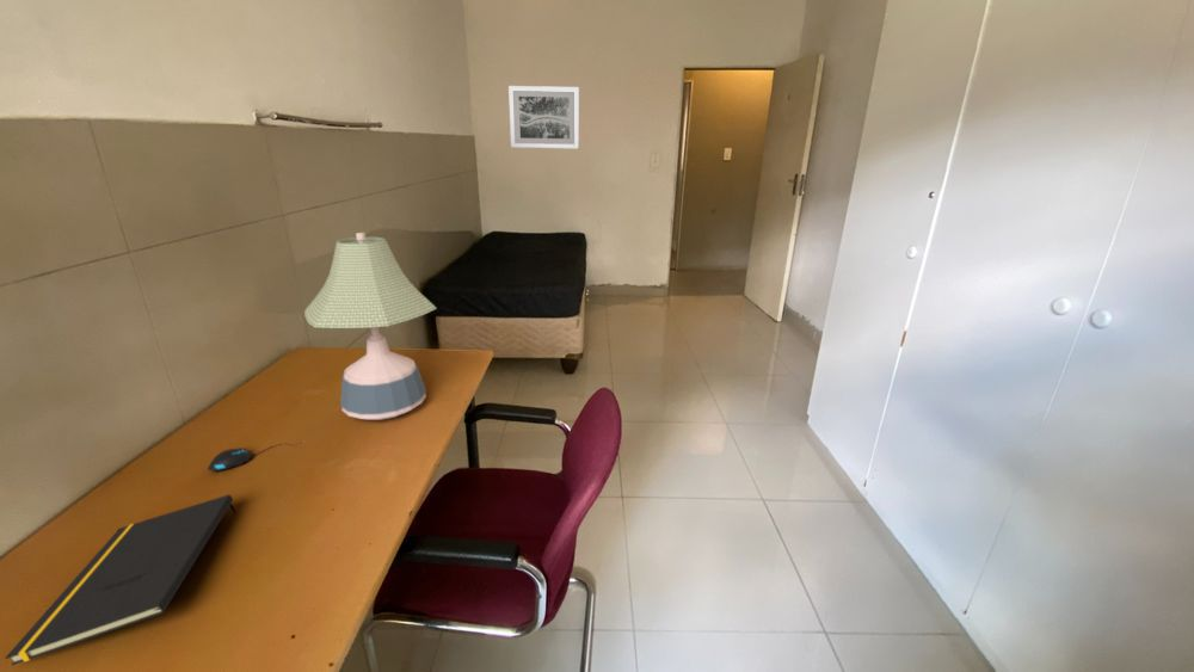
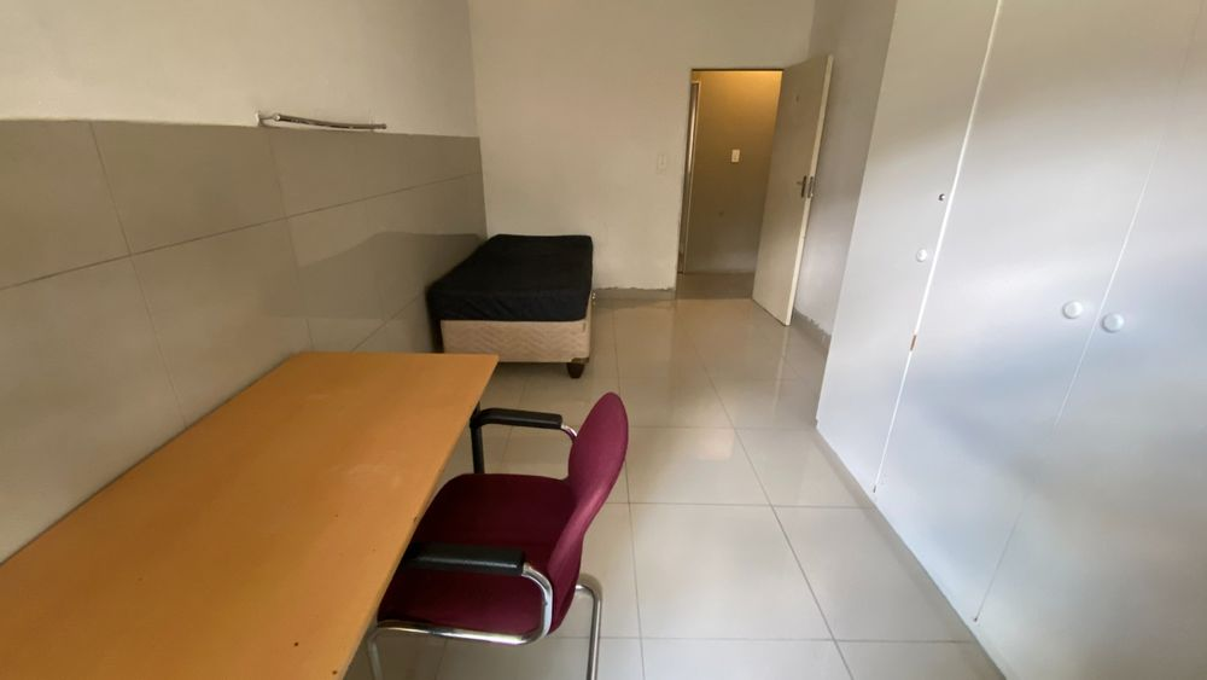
- notepad (139, 565)
- mouse (256, 452)
- wall art (543, 117)
- desk lamp (374, 325)
